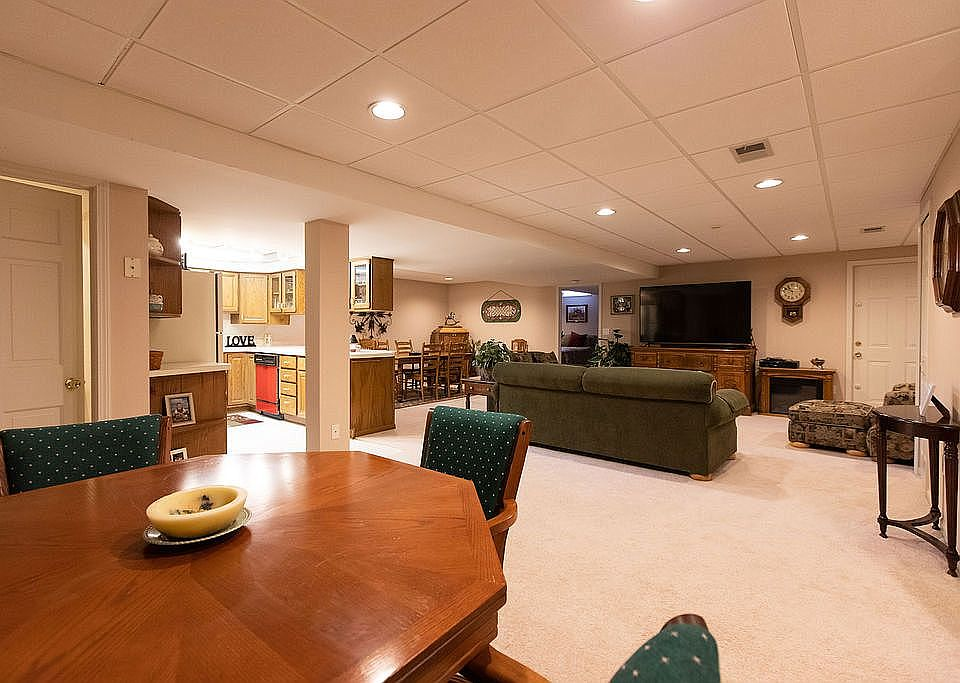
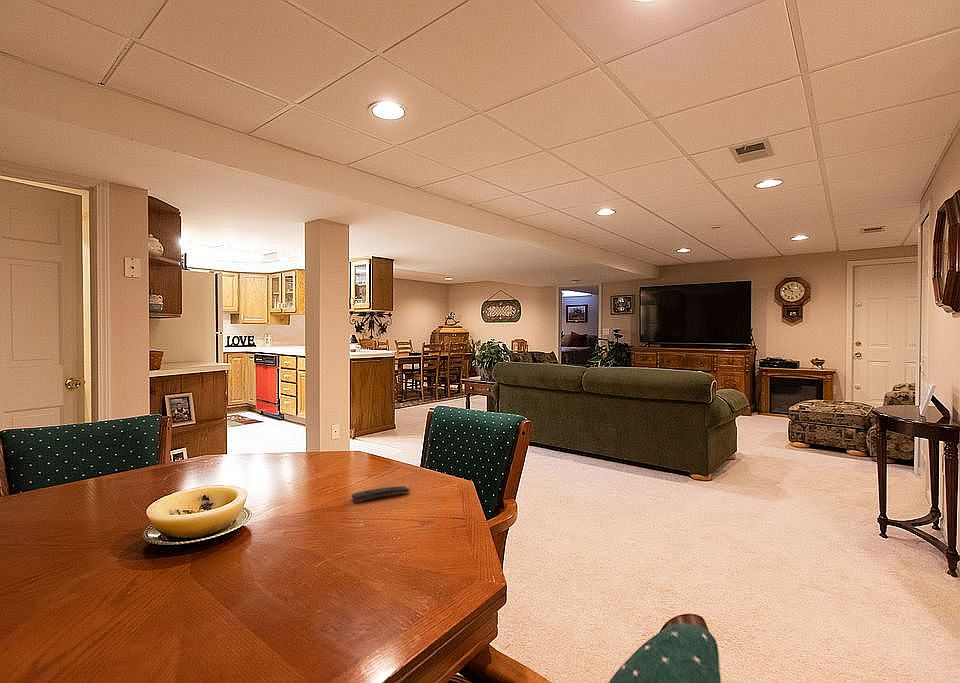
+ remote control (382, 492)
